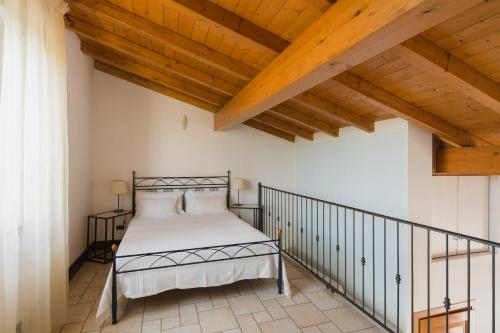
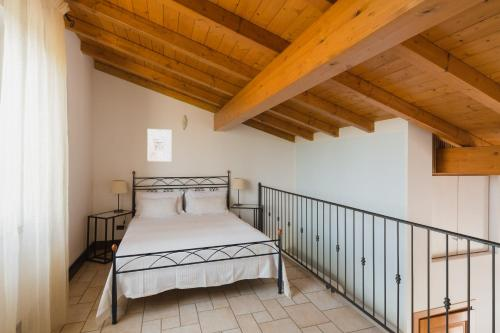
+ wall art (159, 145)
